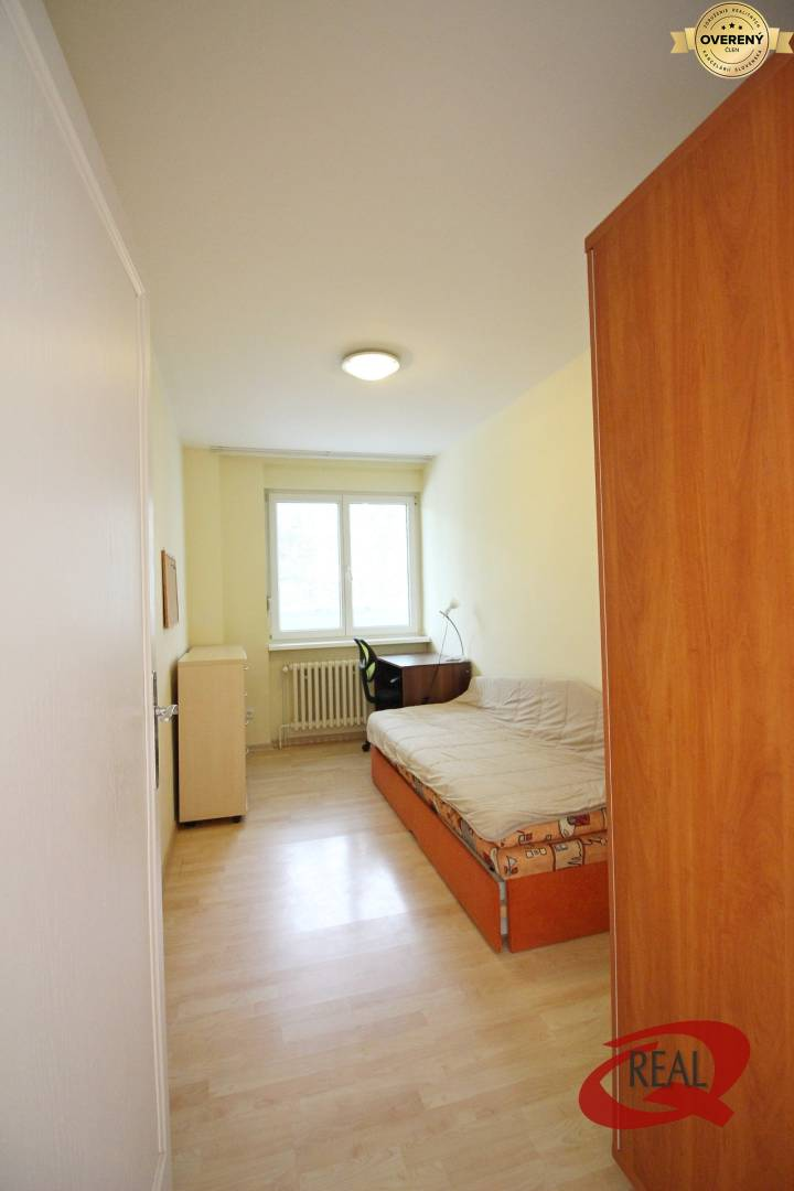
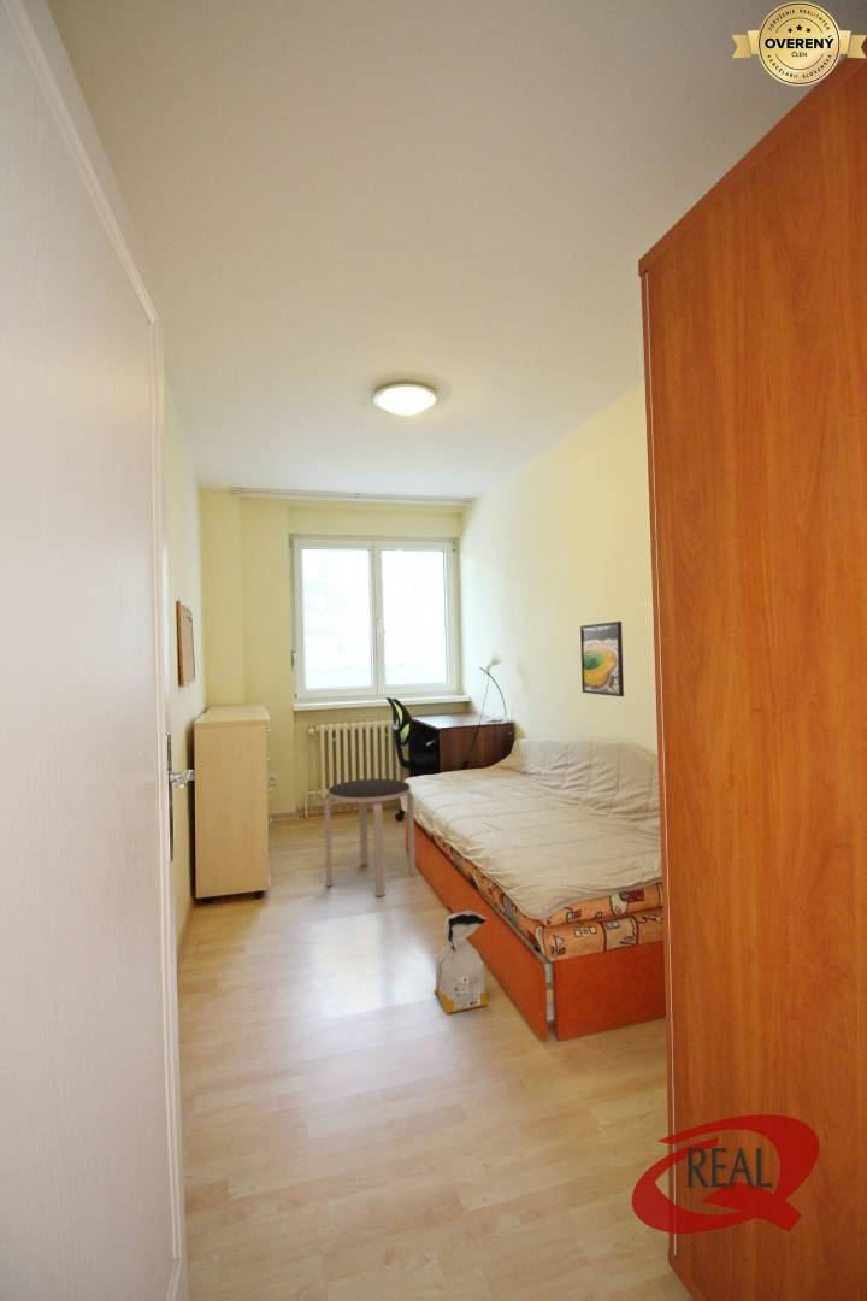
+ bag (460, 953)
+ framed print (600, 659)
+ side table (366, 832)
